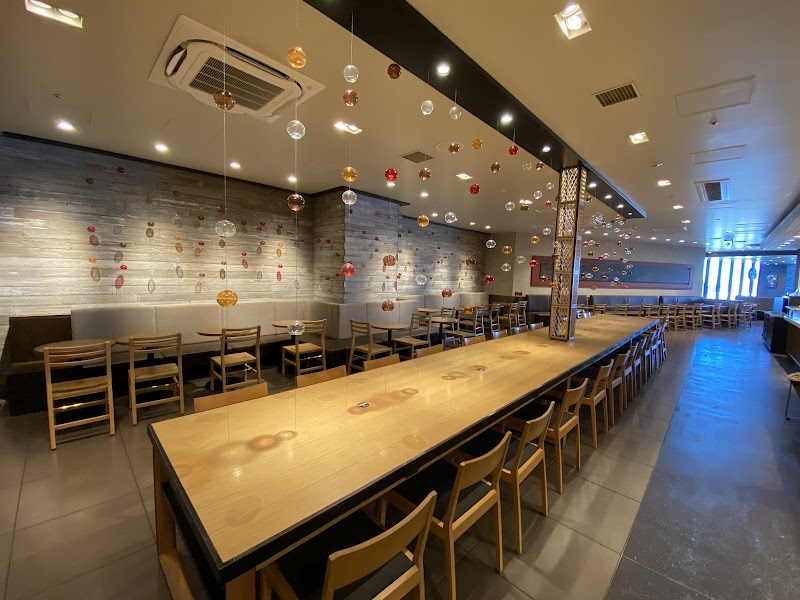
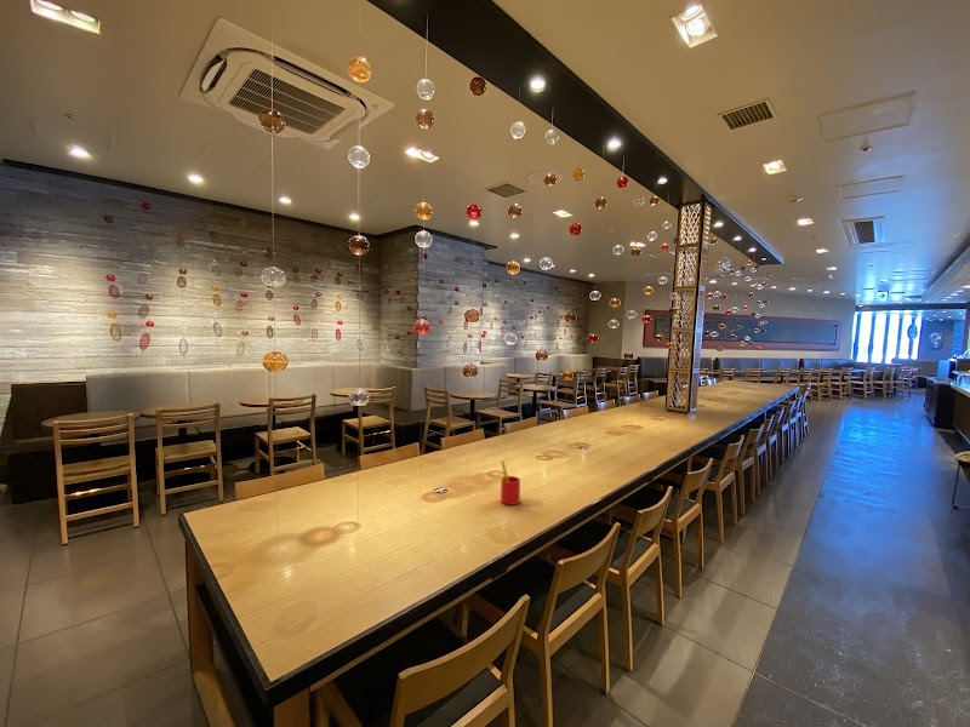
+ straw (508, 481)
